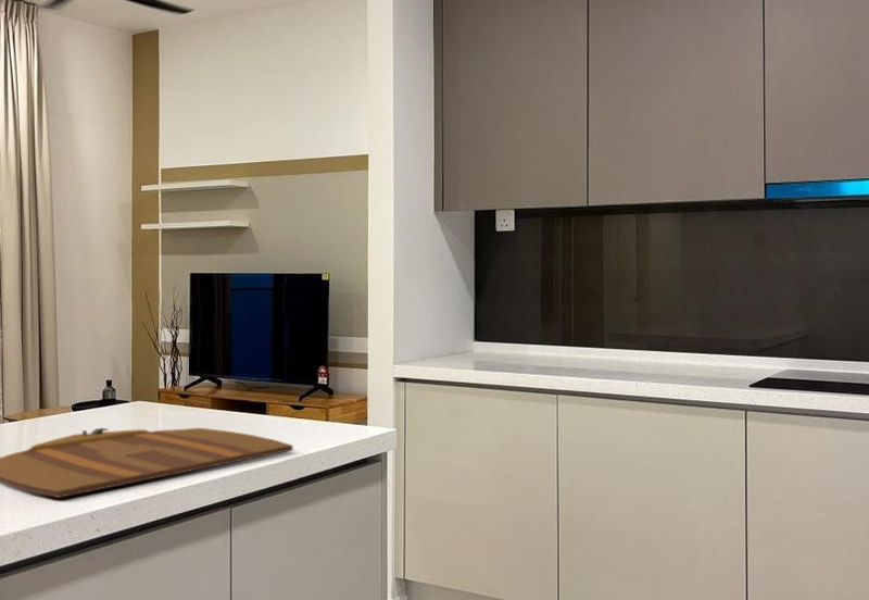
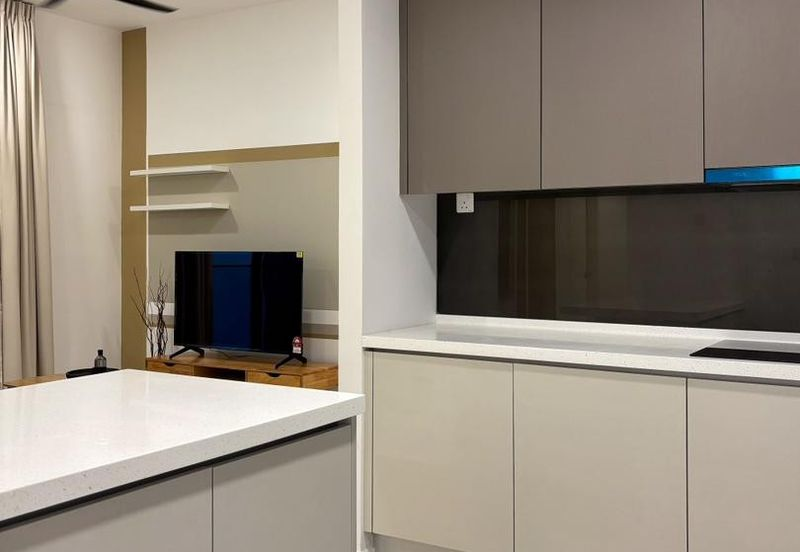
- cutting board (125, 448)
